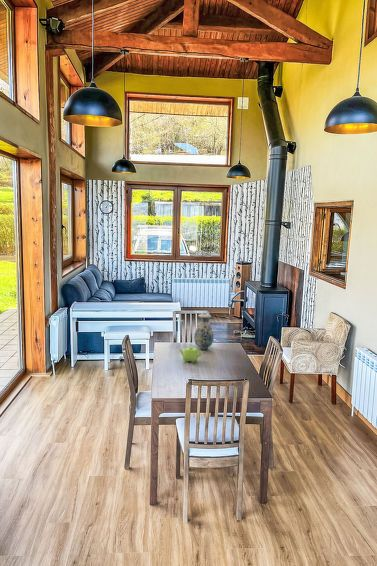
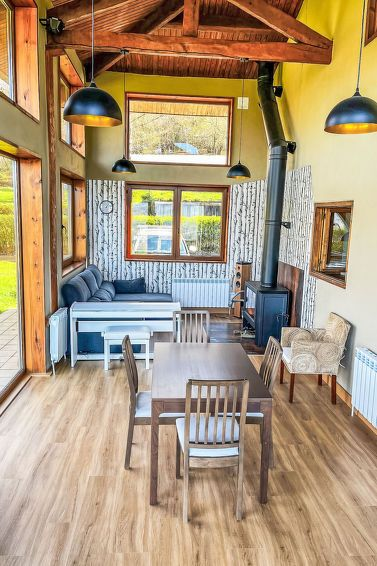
- teapot (190, 353)
- vase (204, 331)
